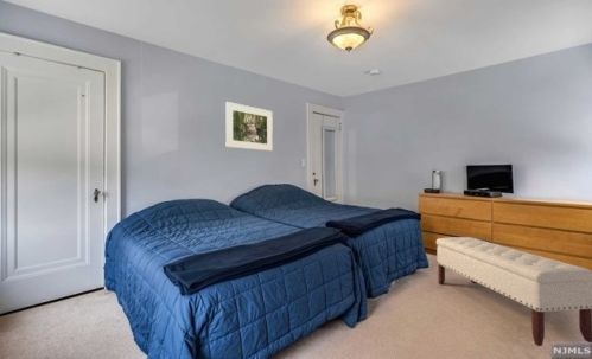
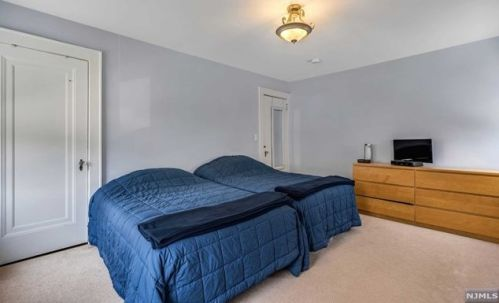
- bench (498, 278)
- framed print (250, 127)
